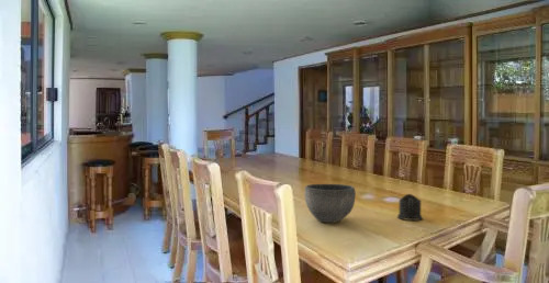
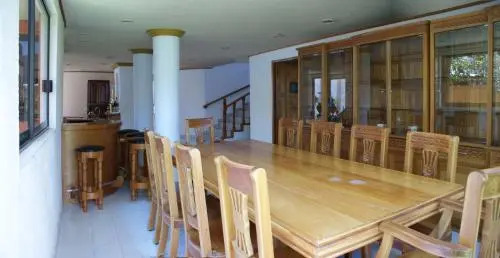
- cup (410, 206)
- bowl (329, 203)
